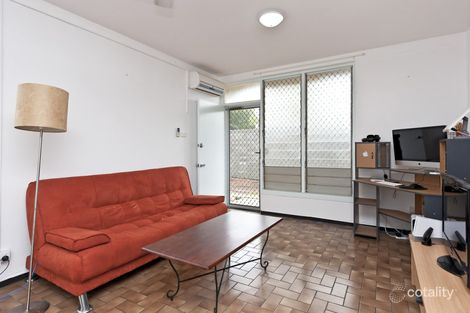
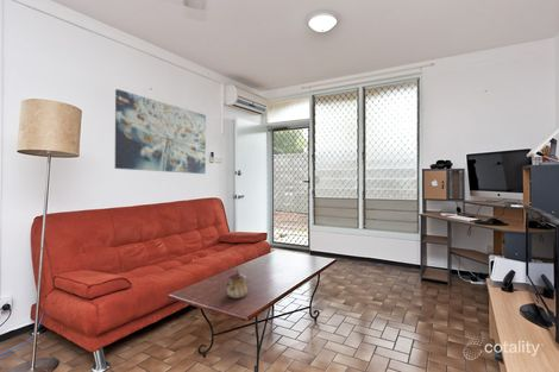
+ teapot (238, 282)
+ wall art (167, 138)
